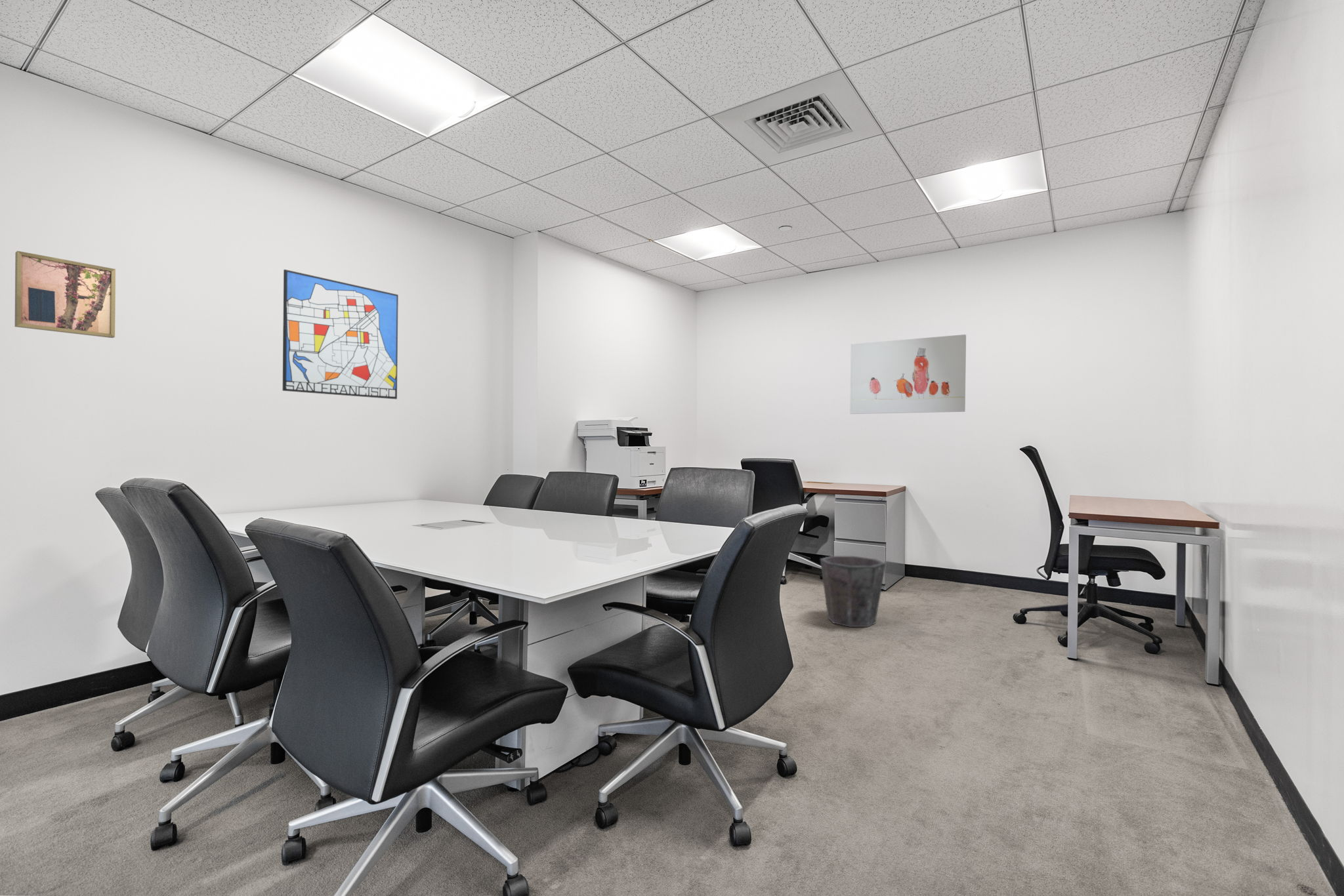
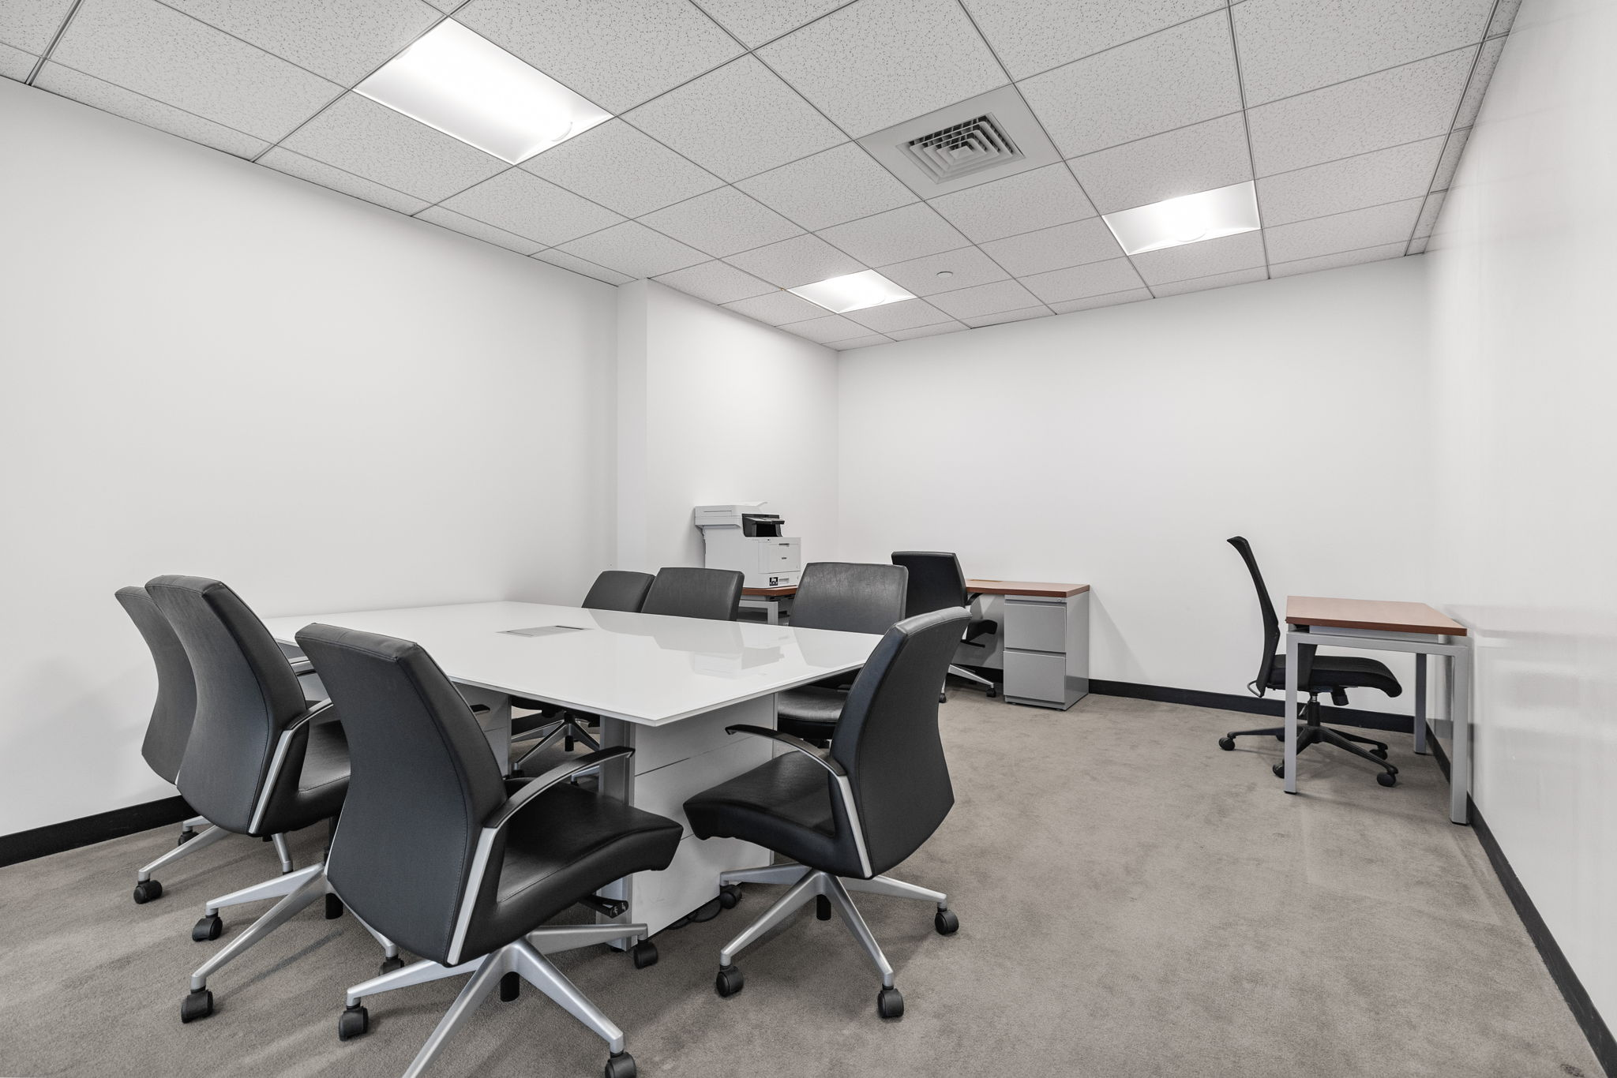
- wall art (345, 339)
- waste bin (852, 590)
- wall art (905, 376)
- wall art (67, 296)
